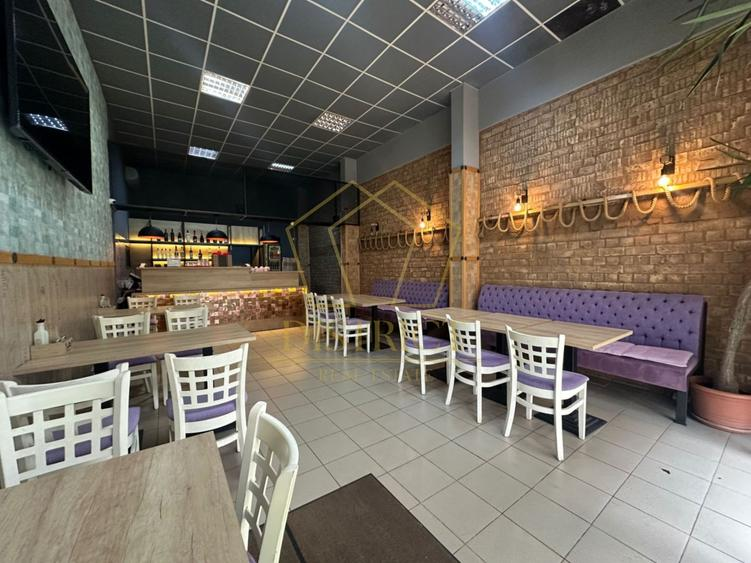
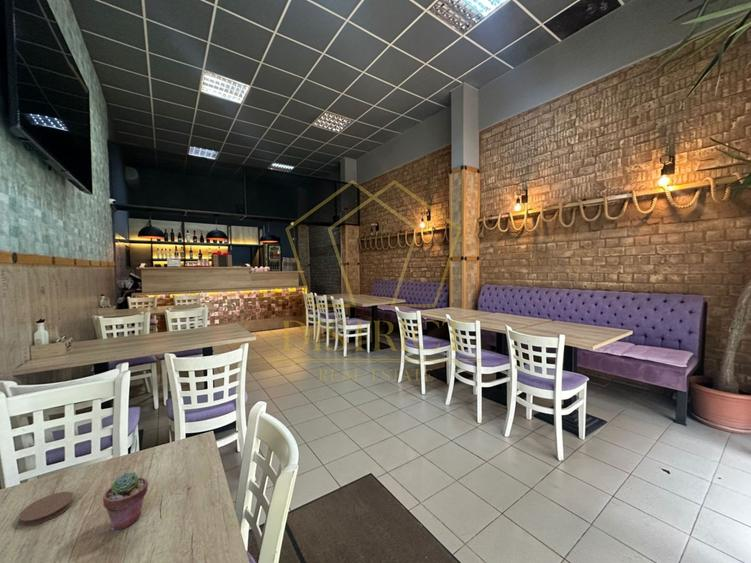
+ potted succulent (126, 497)
+ coaster (47, 507)
